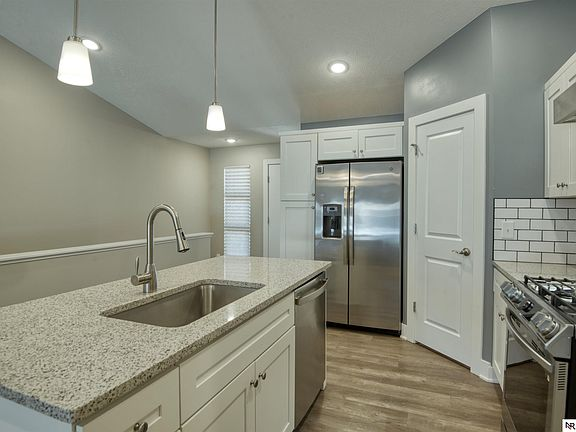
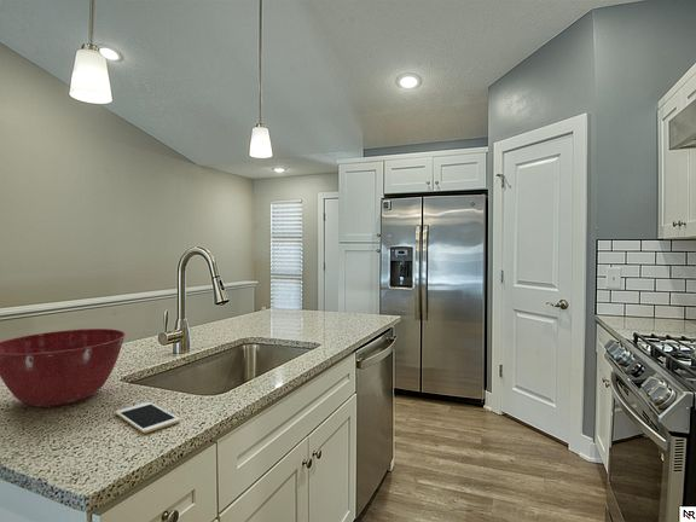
+ cell phone (146, 416)
+ mixing bowl (62, 367)
